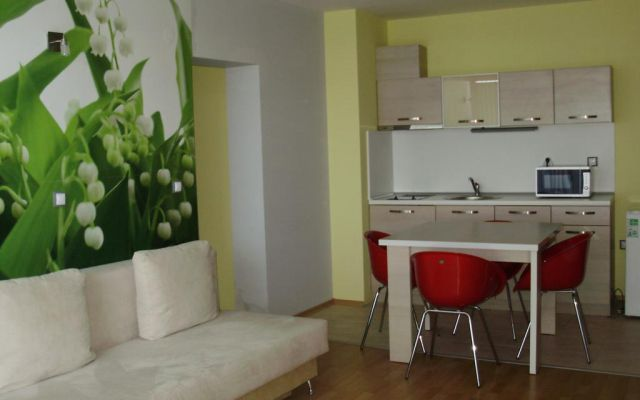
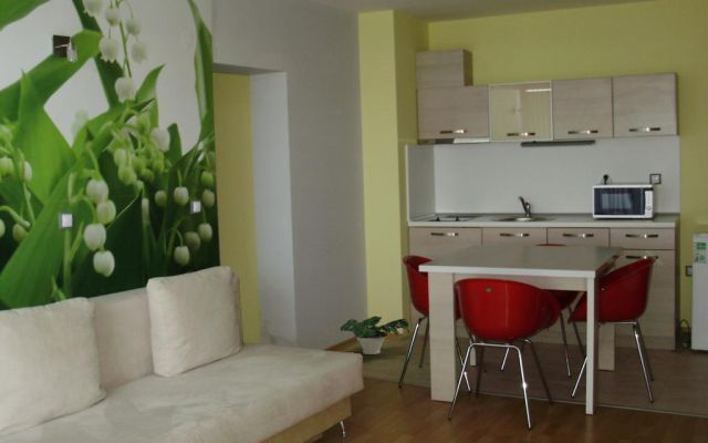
+ potted plant (374, 337)
